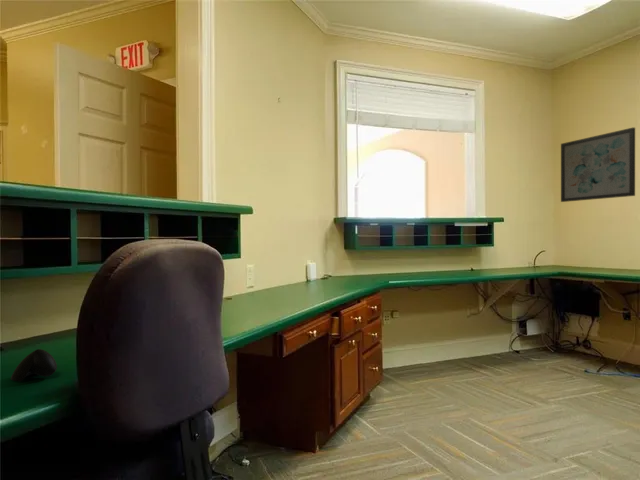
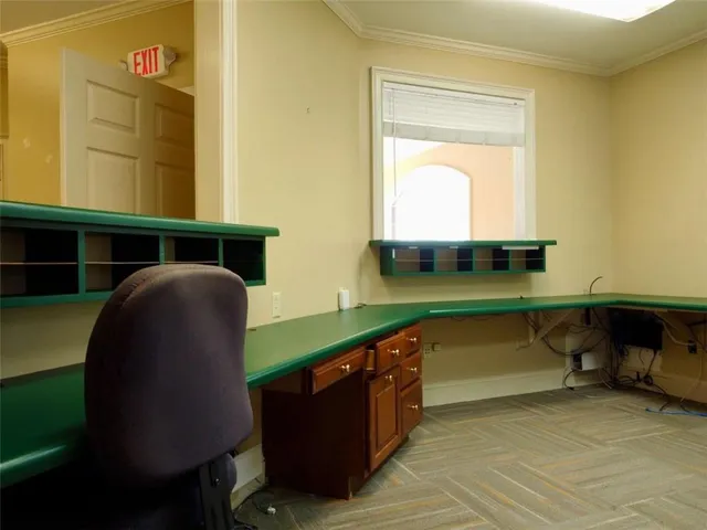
- computer mouse (35, 362)
- wall art (595, 167)
